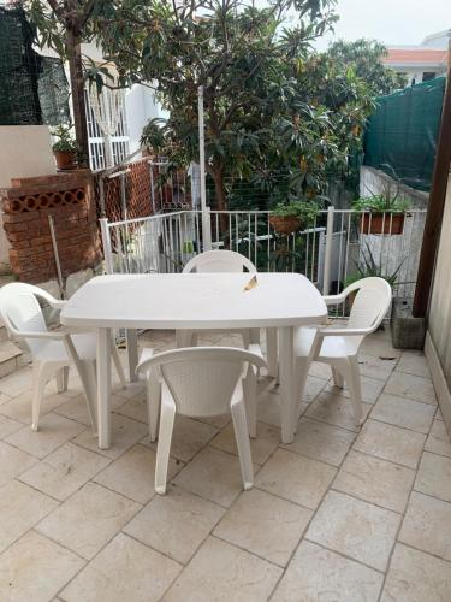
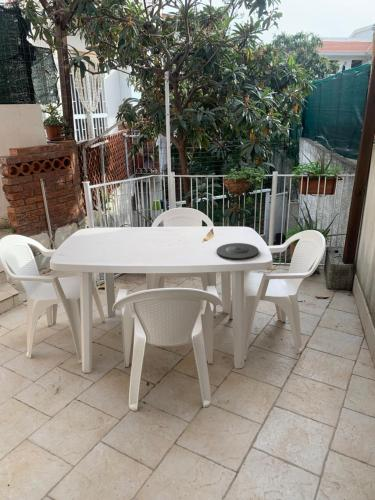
+ plate (237, 249)
